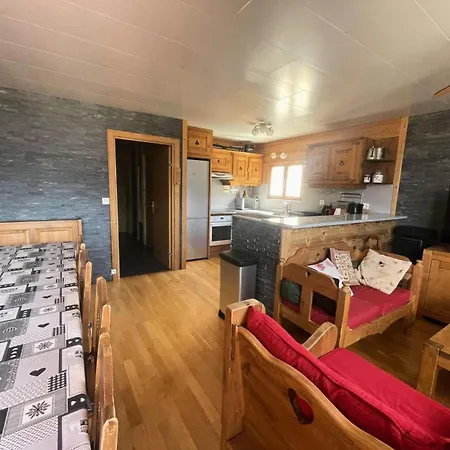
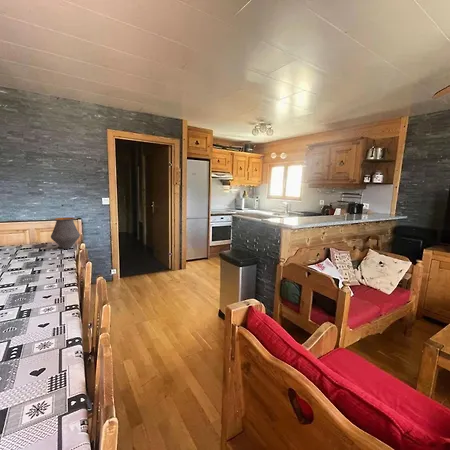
+ vase (65, 233)
